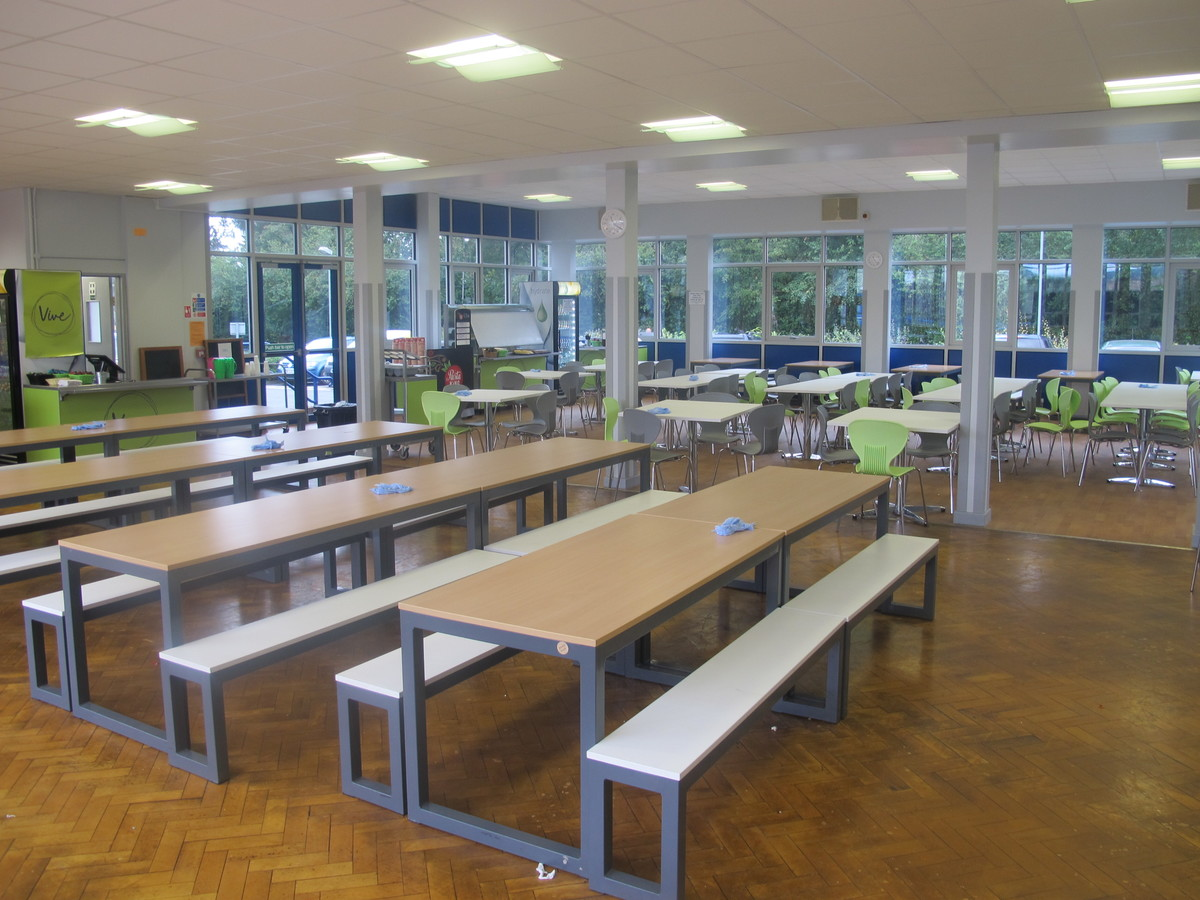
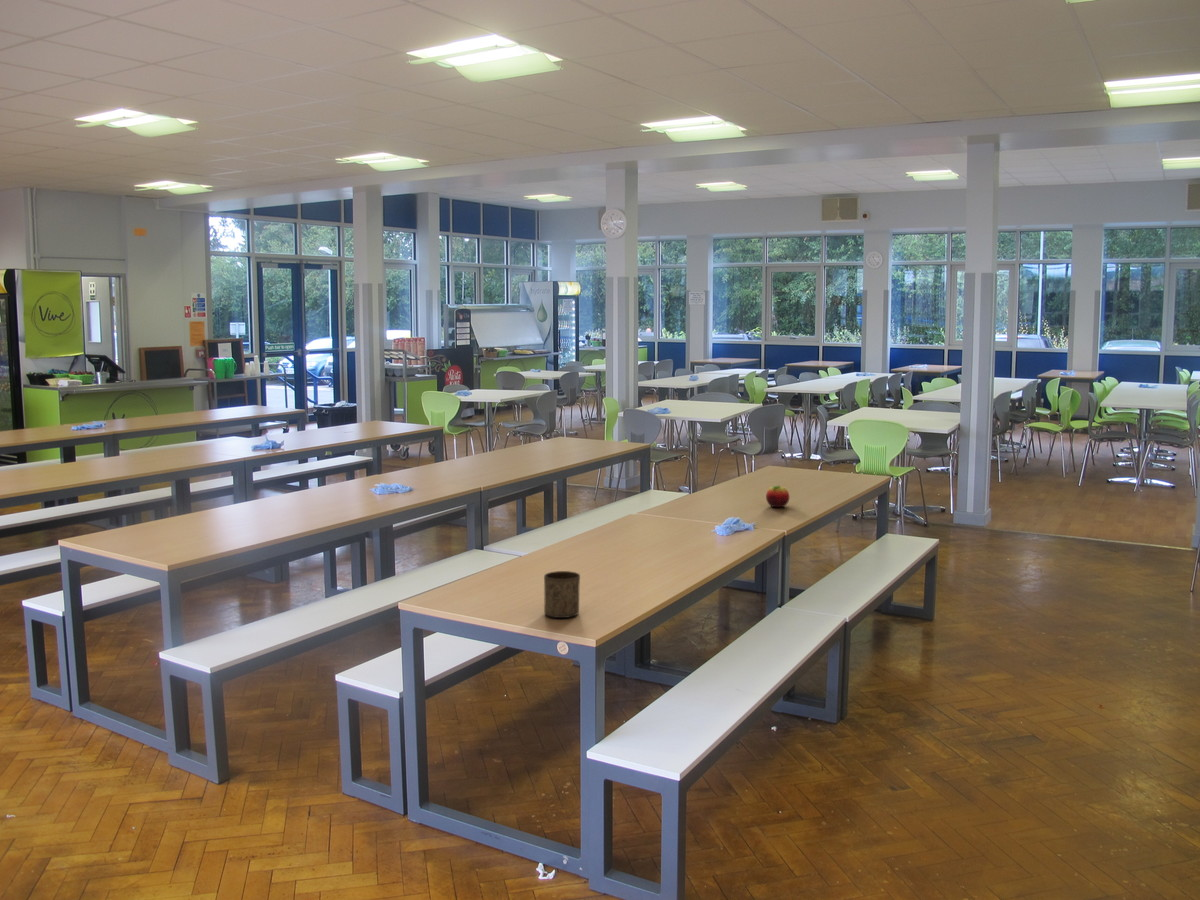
+ cup (562, 594)
+ fruit (777, 495)
